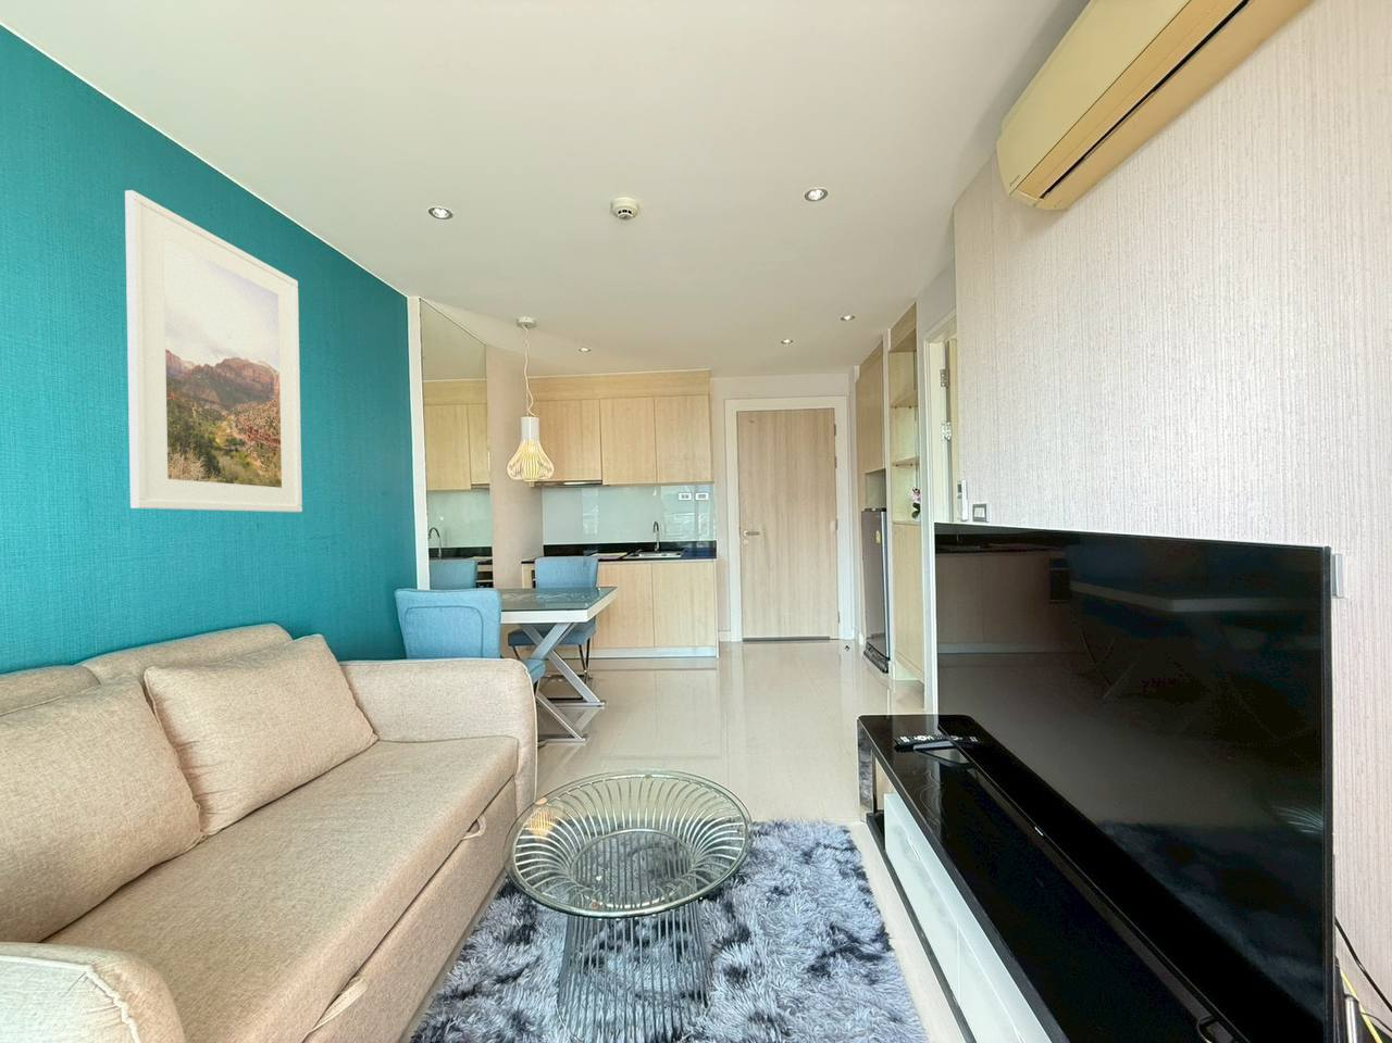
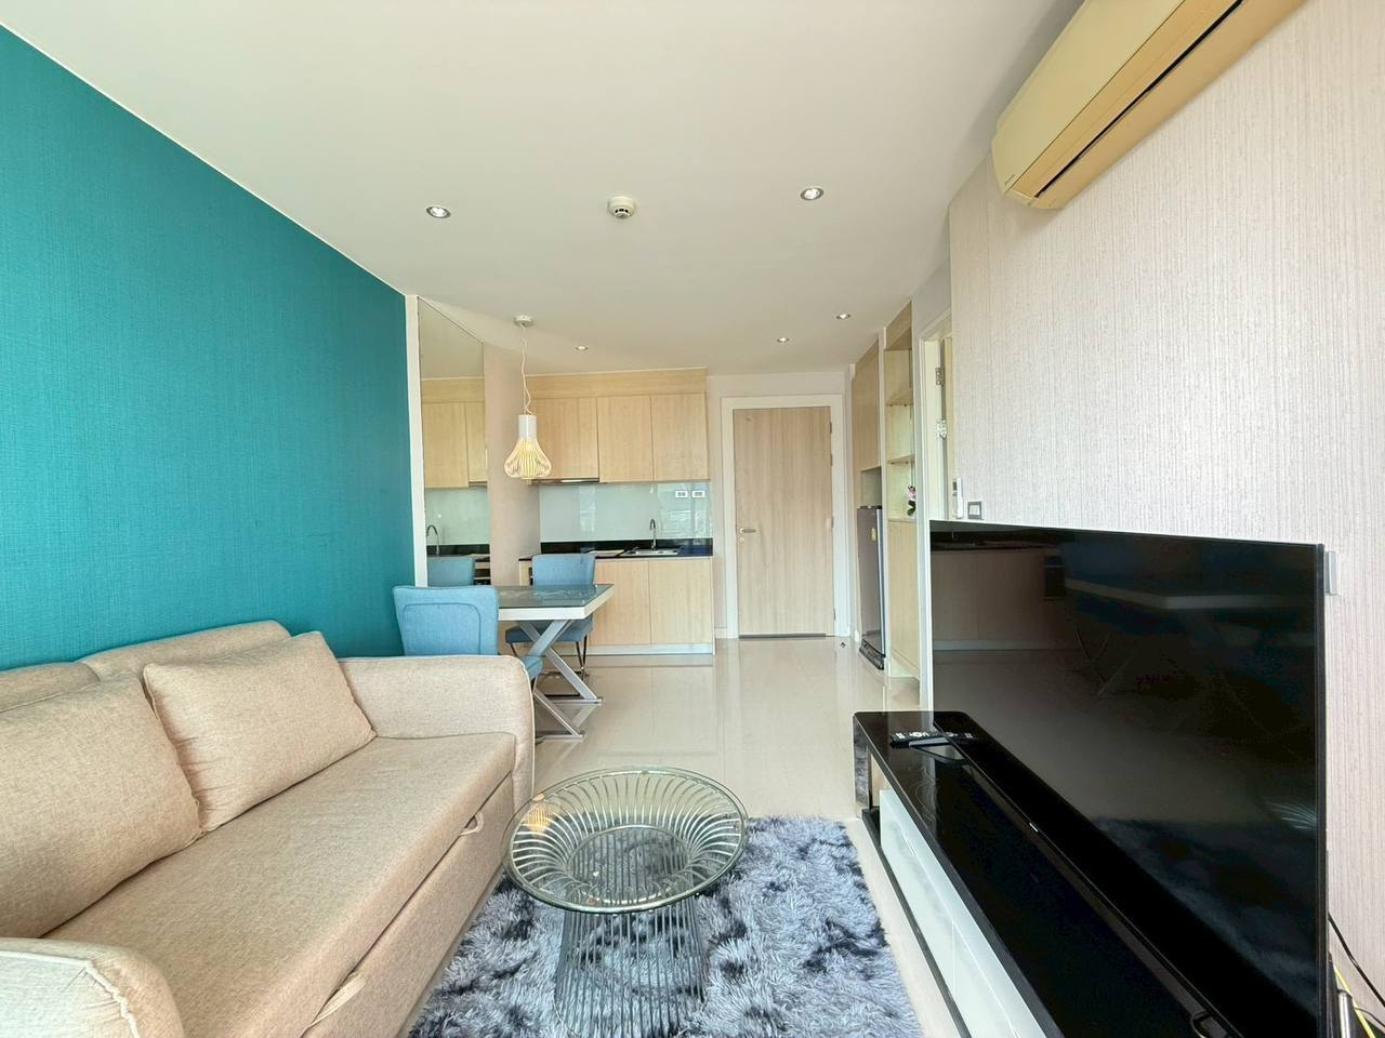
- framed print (227, 376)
